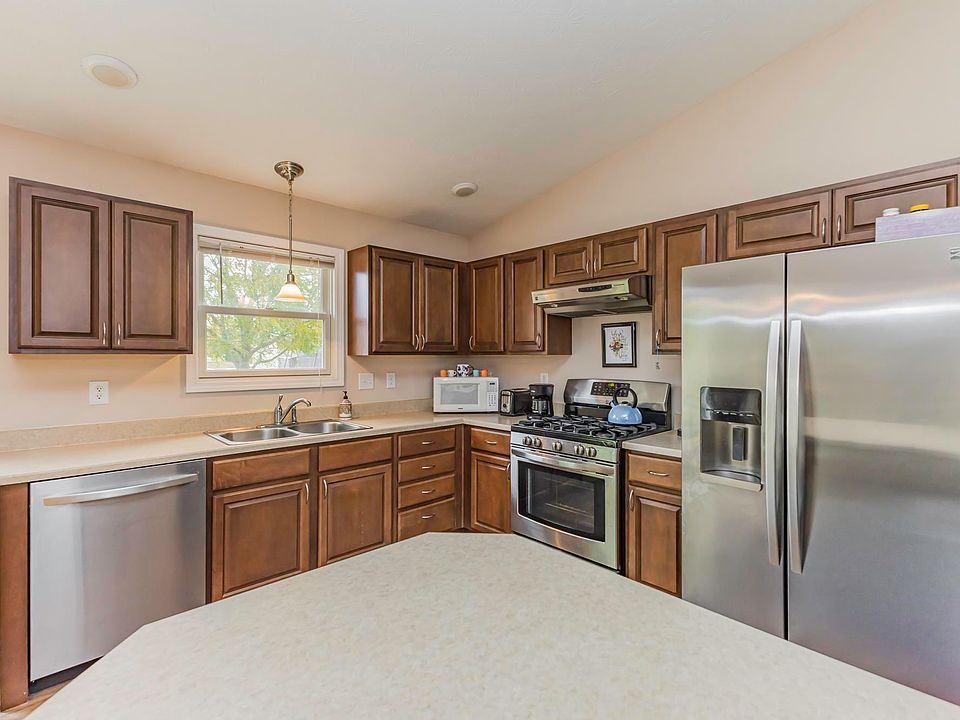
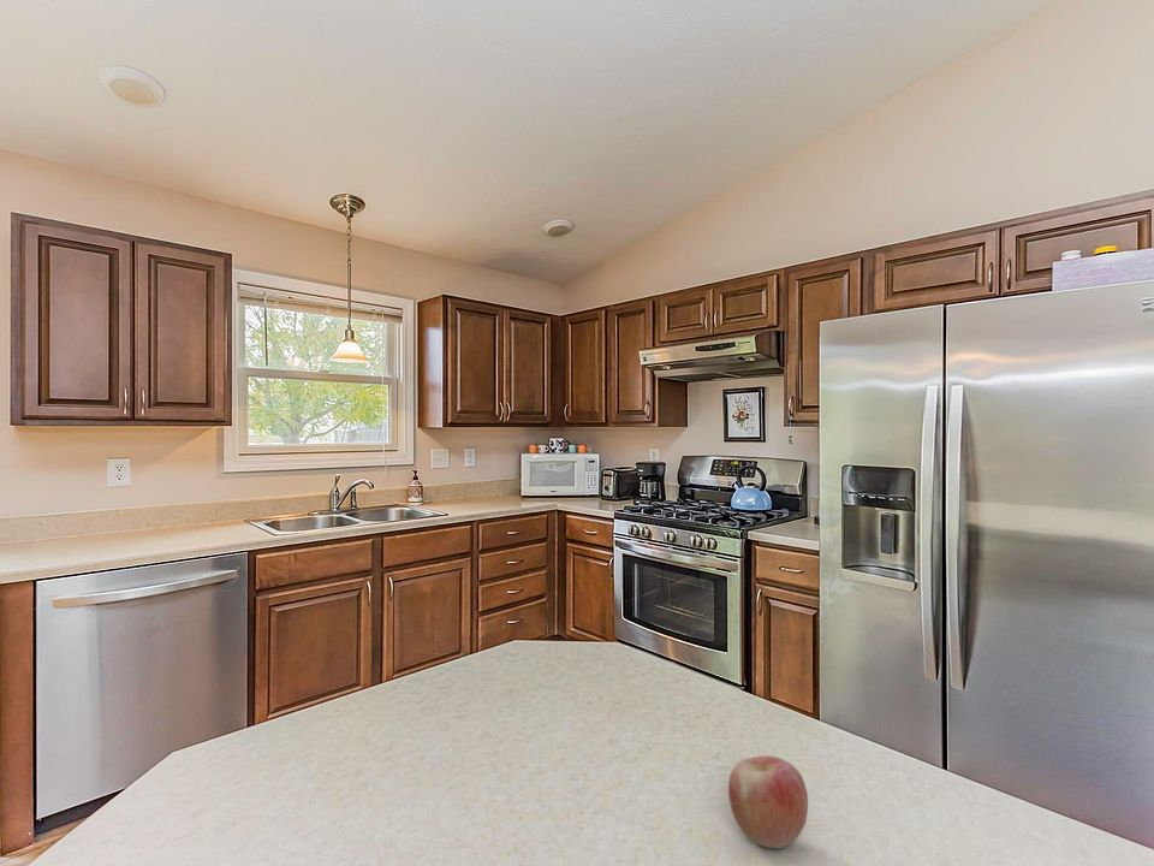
+ apple (766, 799)
